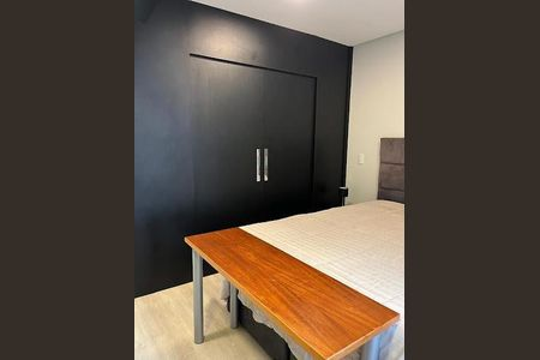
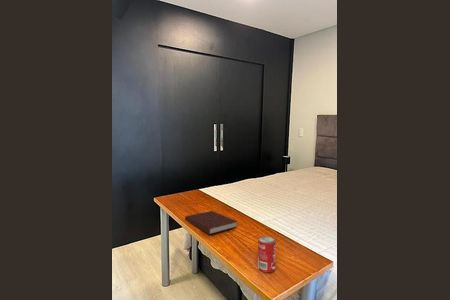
+ notebook (210, 221)
+ beverage can (266, 254)
